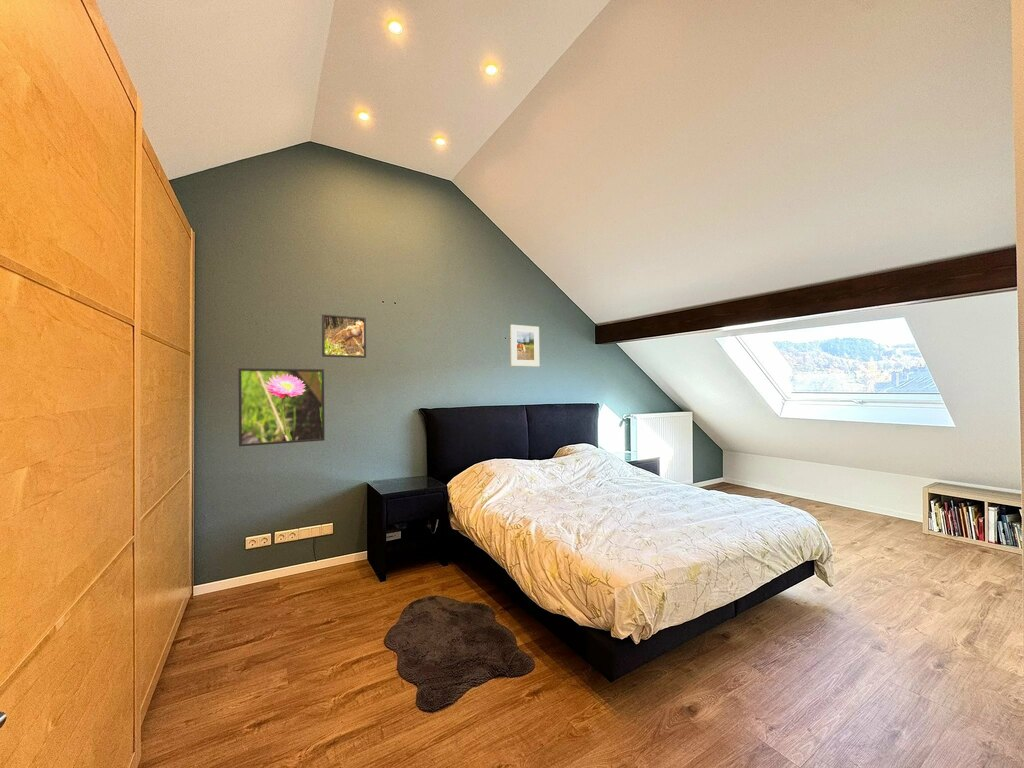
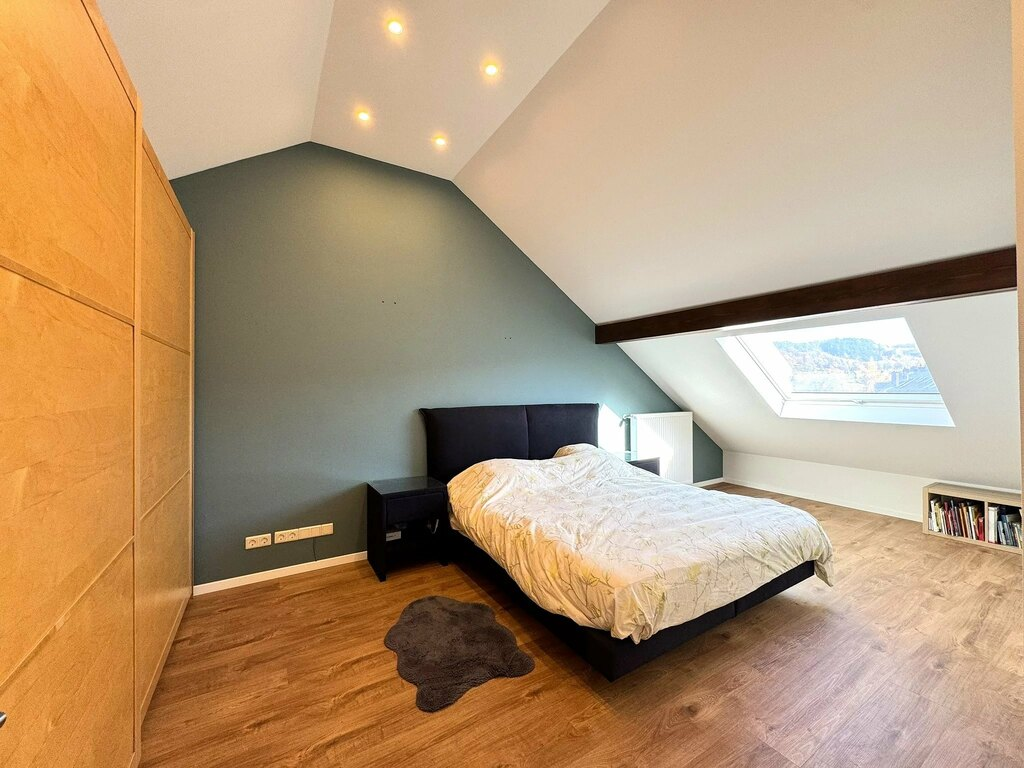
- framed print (525, 345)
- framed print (283, 405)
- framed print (344, 336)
